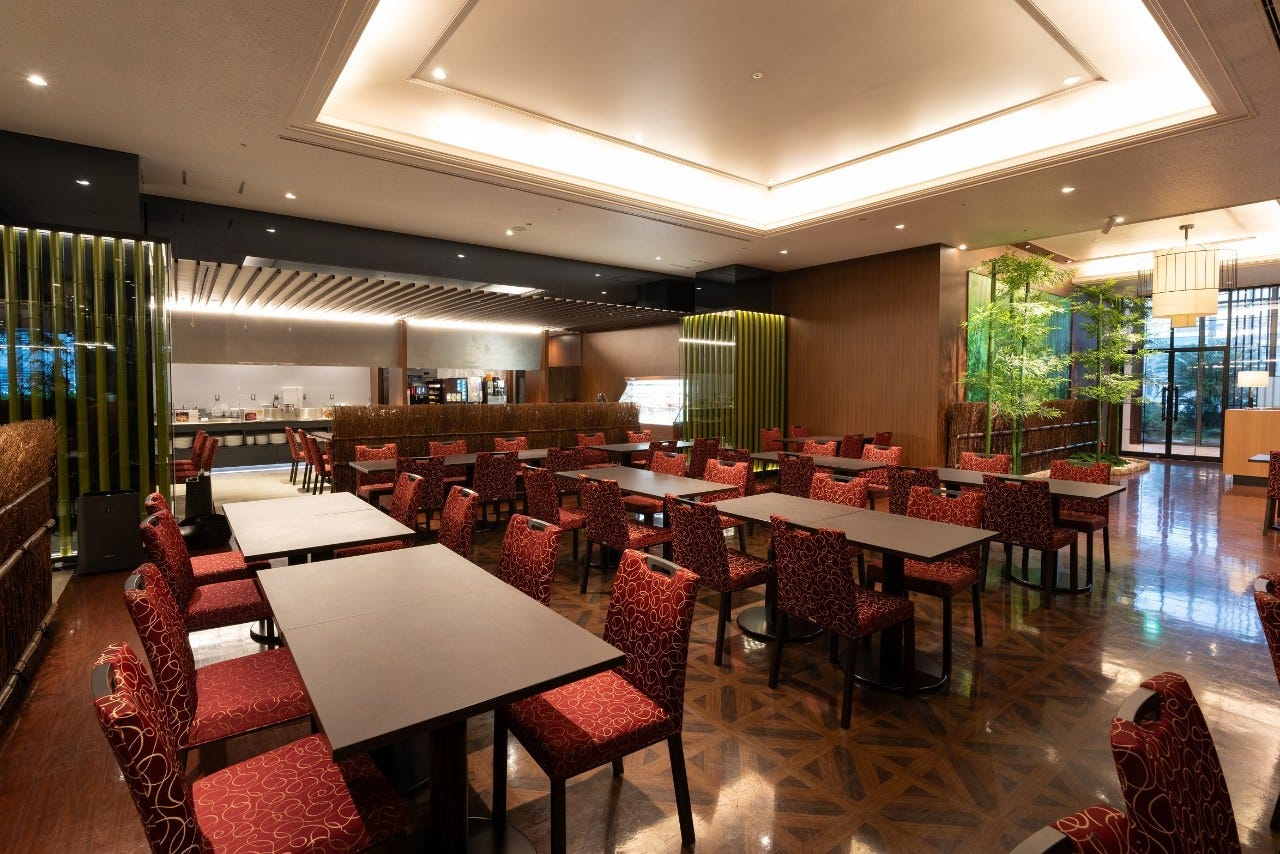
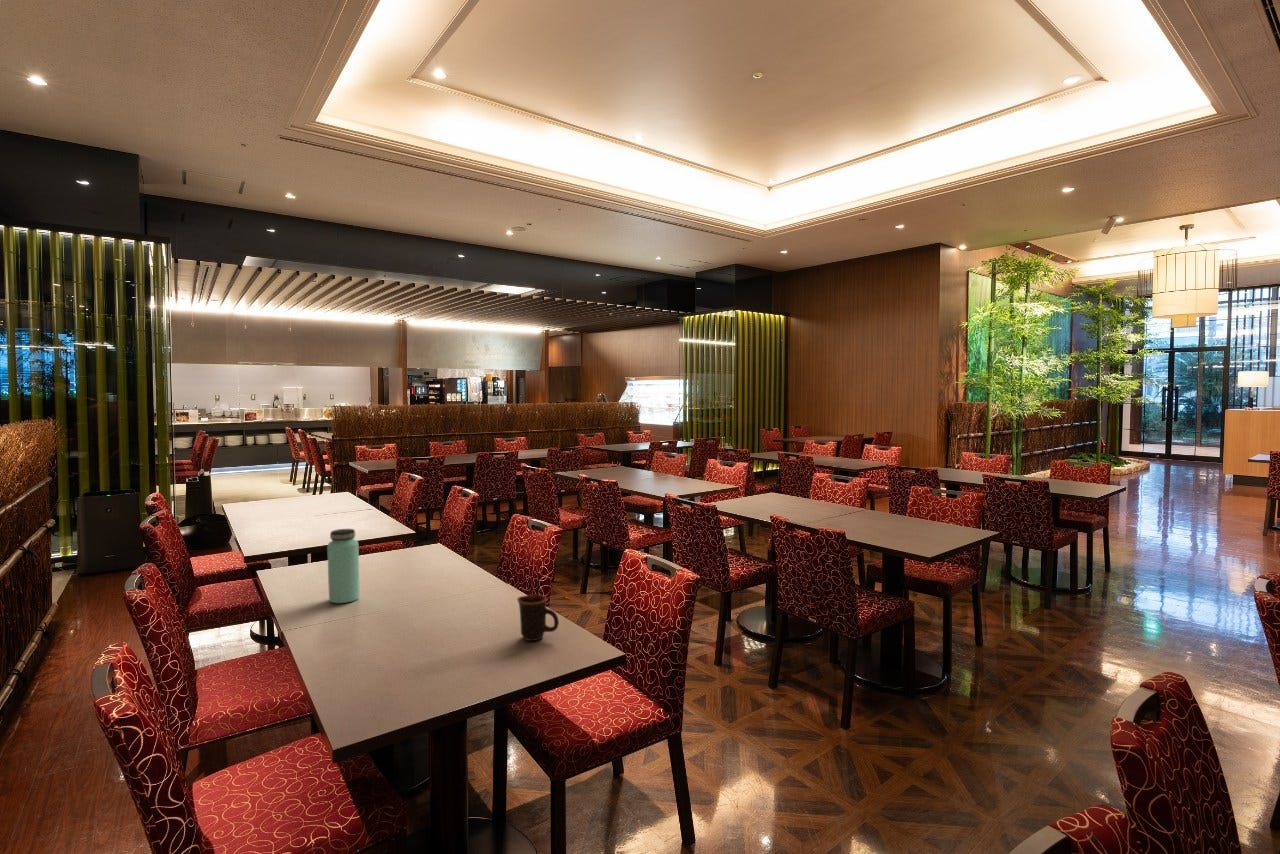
+ mug (538, 618)
+ bottle (343, 565)
